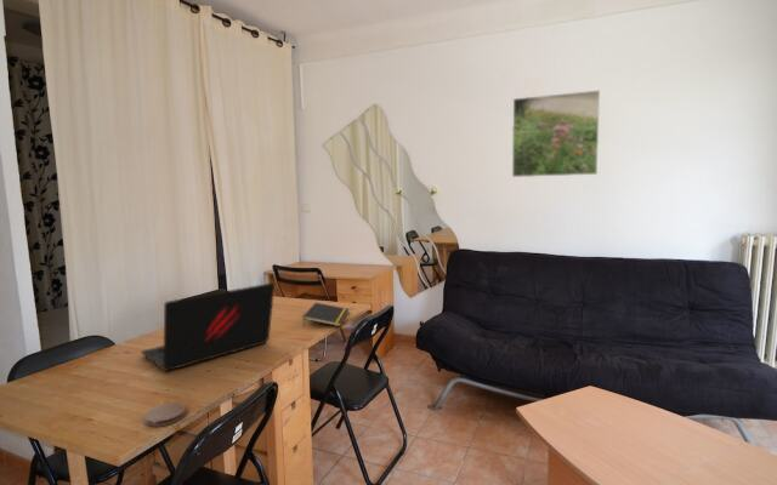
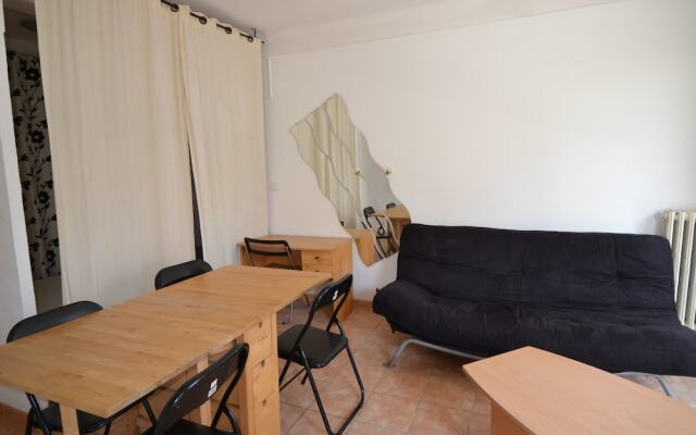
- coaster (165, 413)
- laptop (208, 318)
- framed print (554, 136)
- notepad (327, 313)
